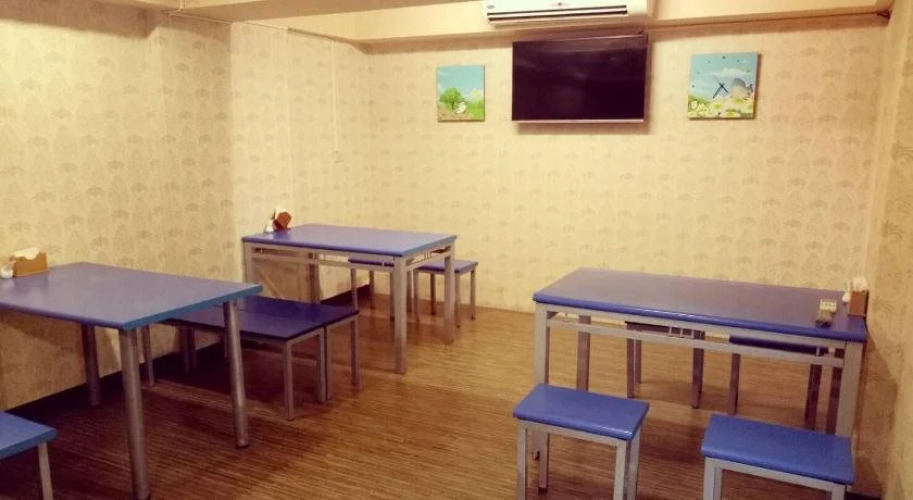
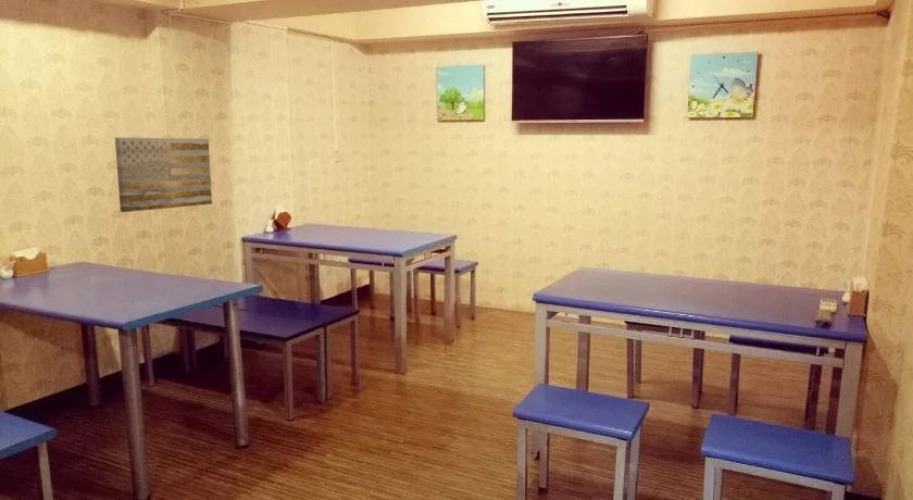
+ wall art (167, 173)
